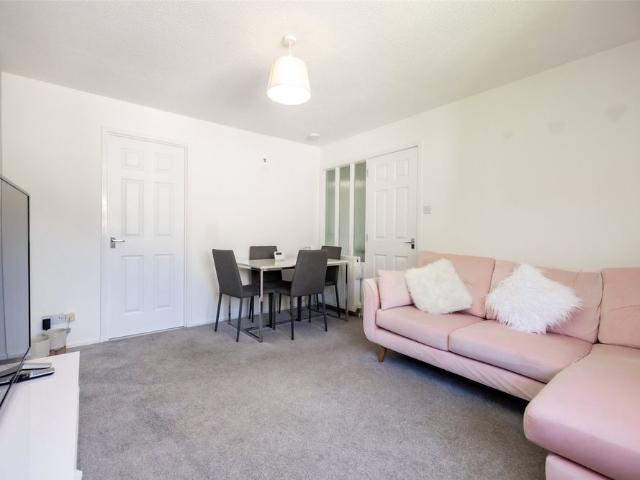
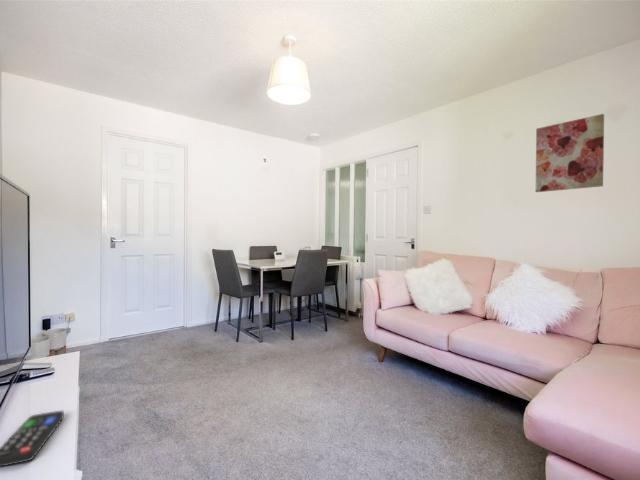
+ remote control (31, 435)
+ wall art (567, 155)
